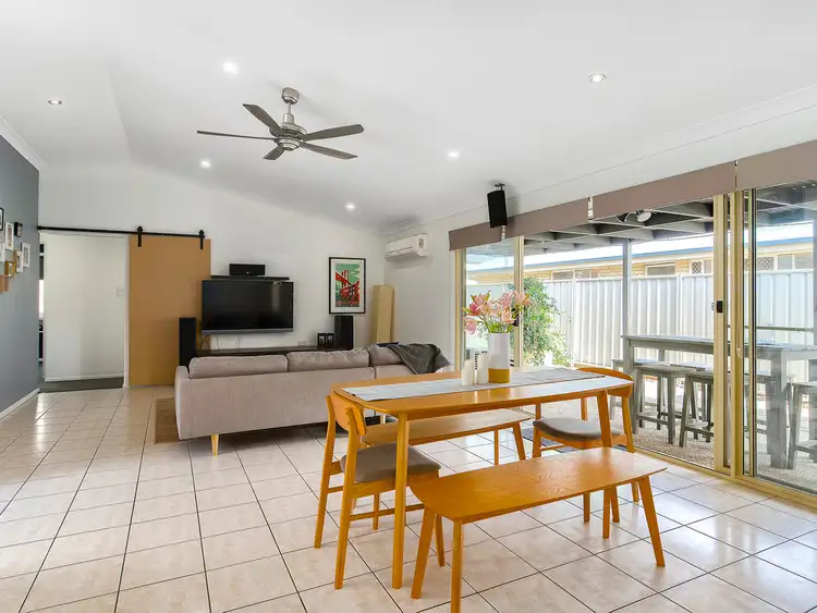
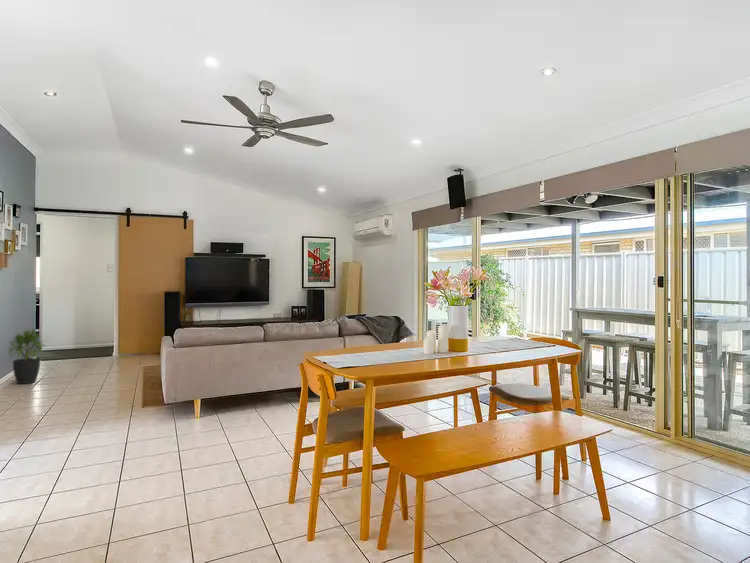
+ potted plant (25, 355)
